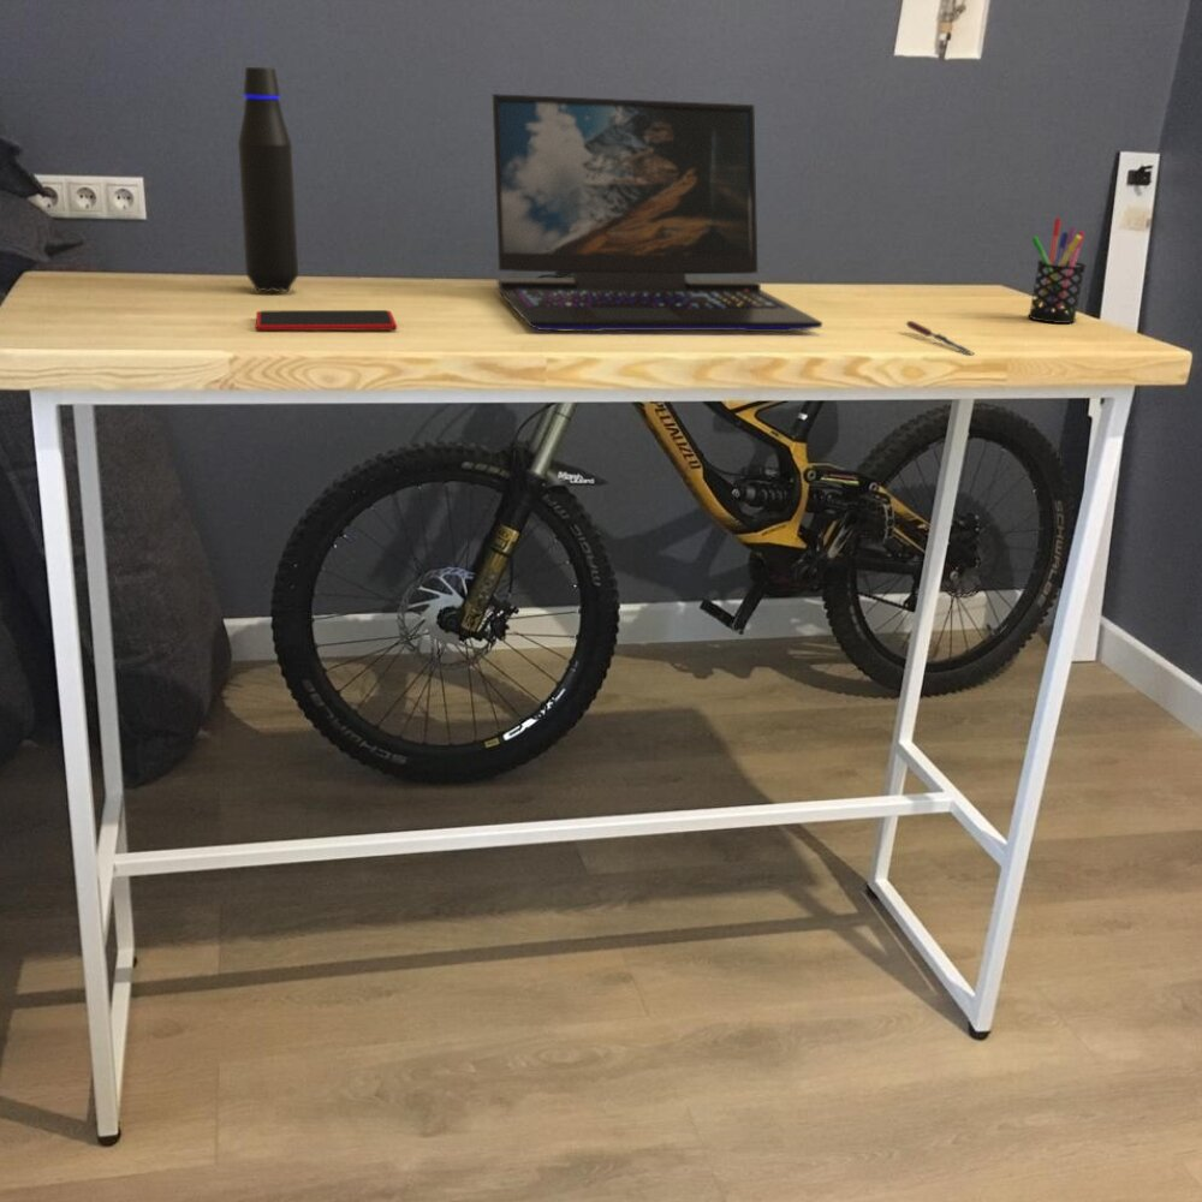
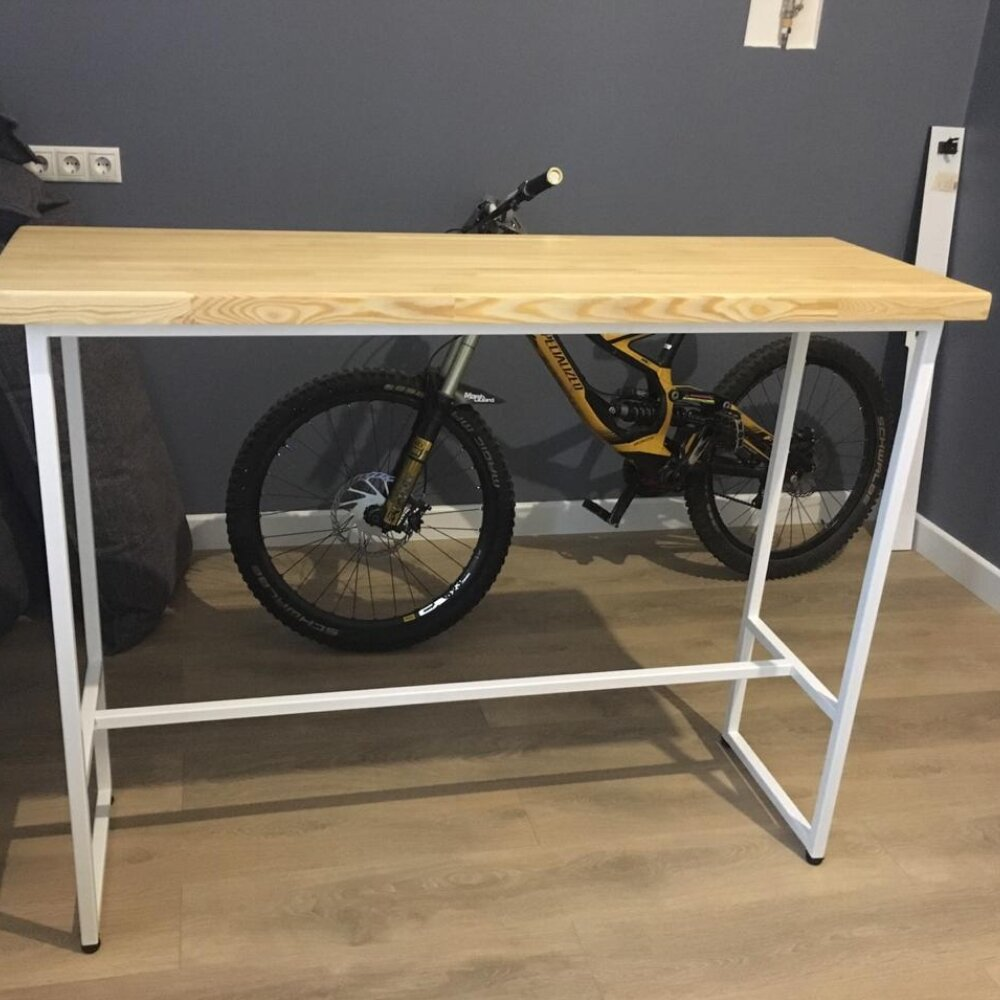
- water bottle (267, 183)
- pen holder (1053, 269)
- laptop (650, 210)
- pen (939, 337)
- smartphone (326, 320)
